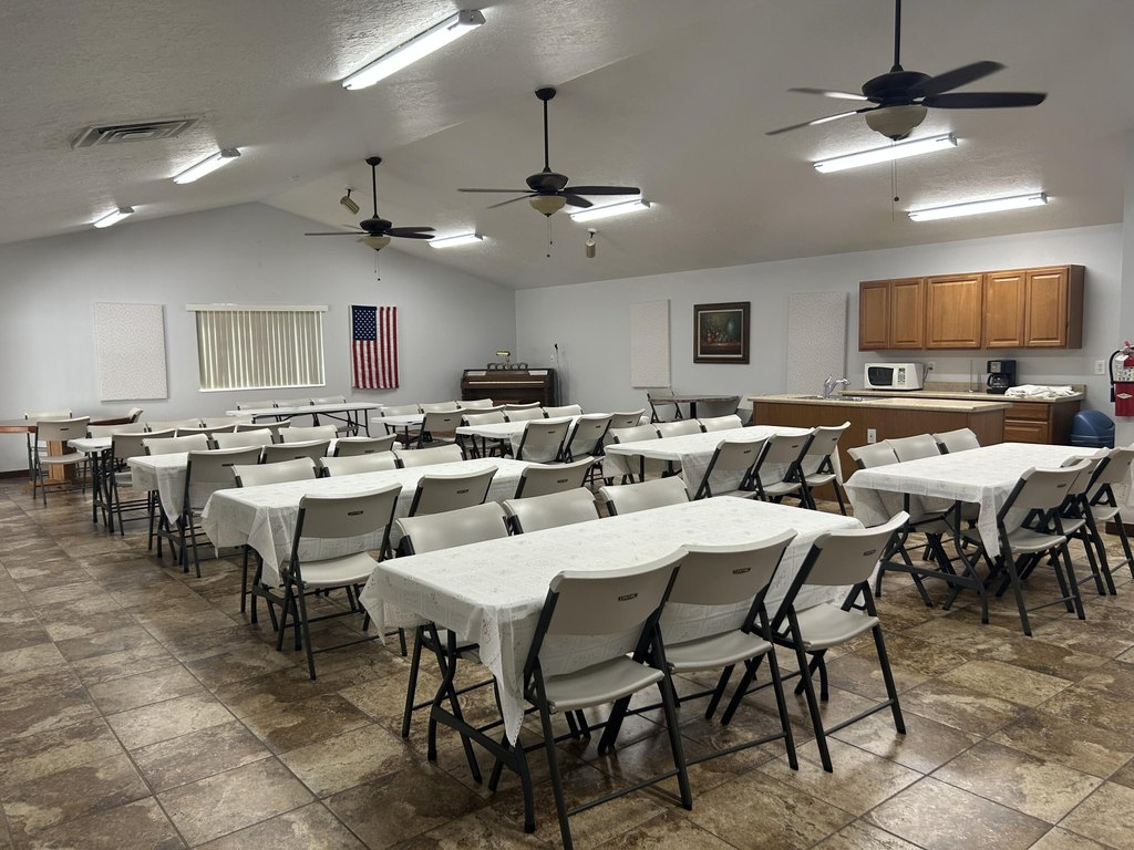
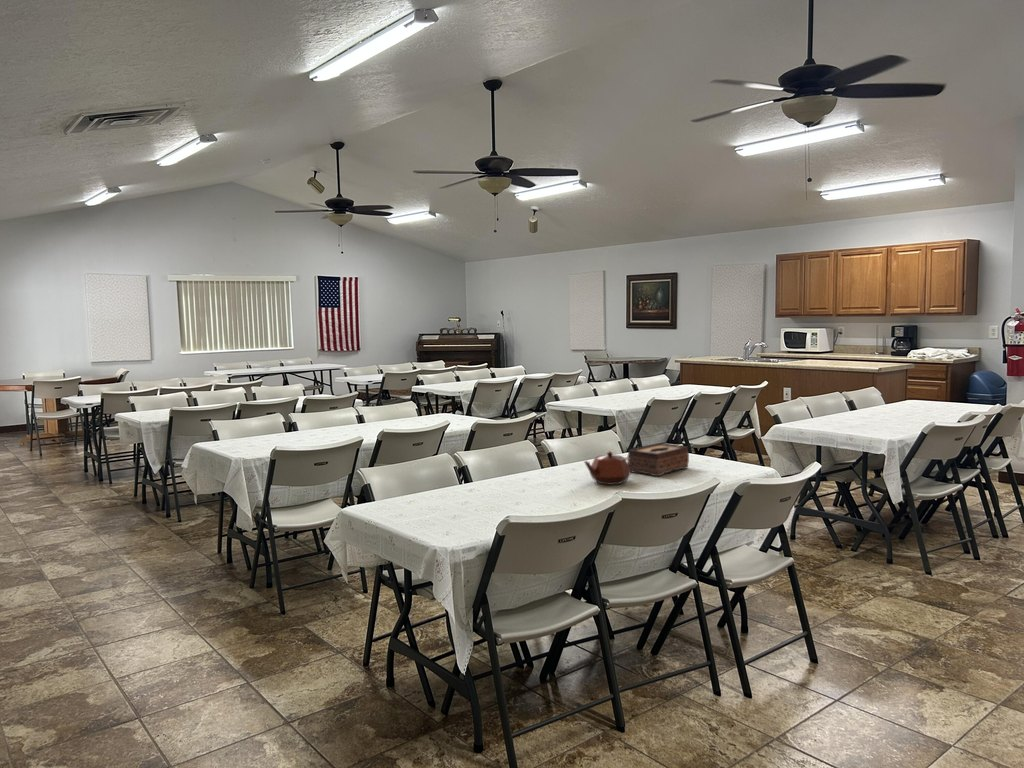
+ teapot (608, 466)
+ tissue box (658, 459)
